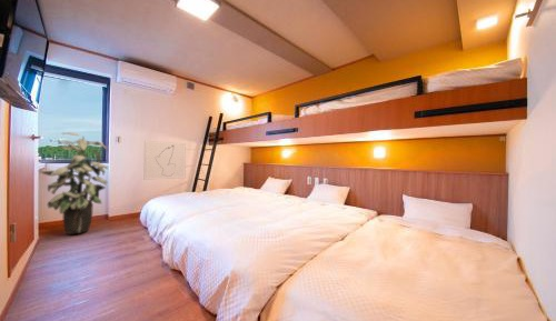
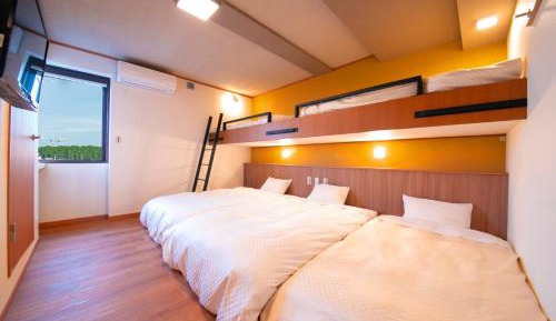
- indoor plant (76, 182)
- wall art (166, 160)
